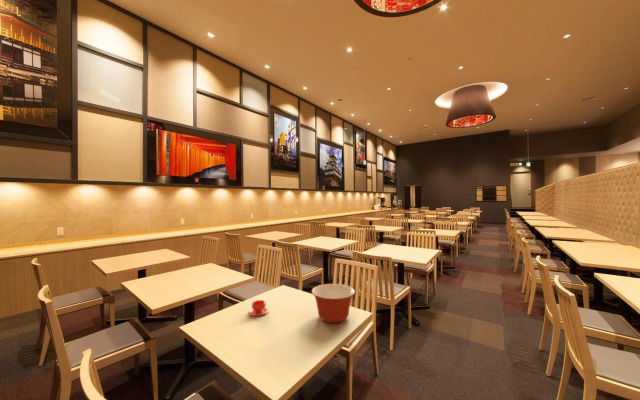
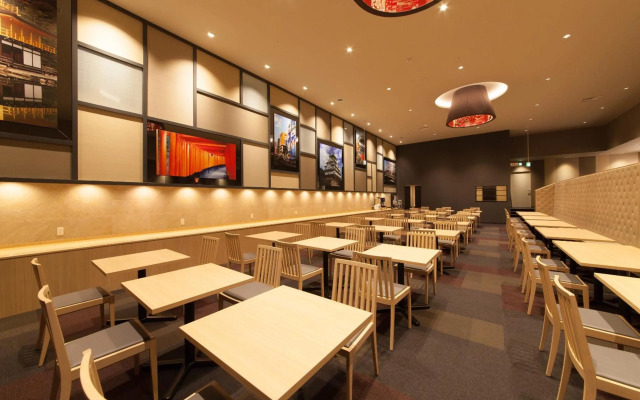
- mixing bowl (333, 304)
- teacup (258, 307)
